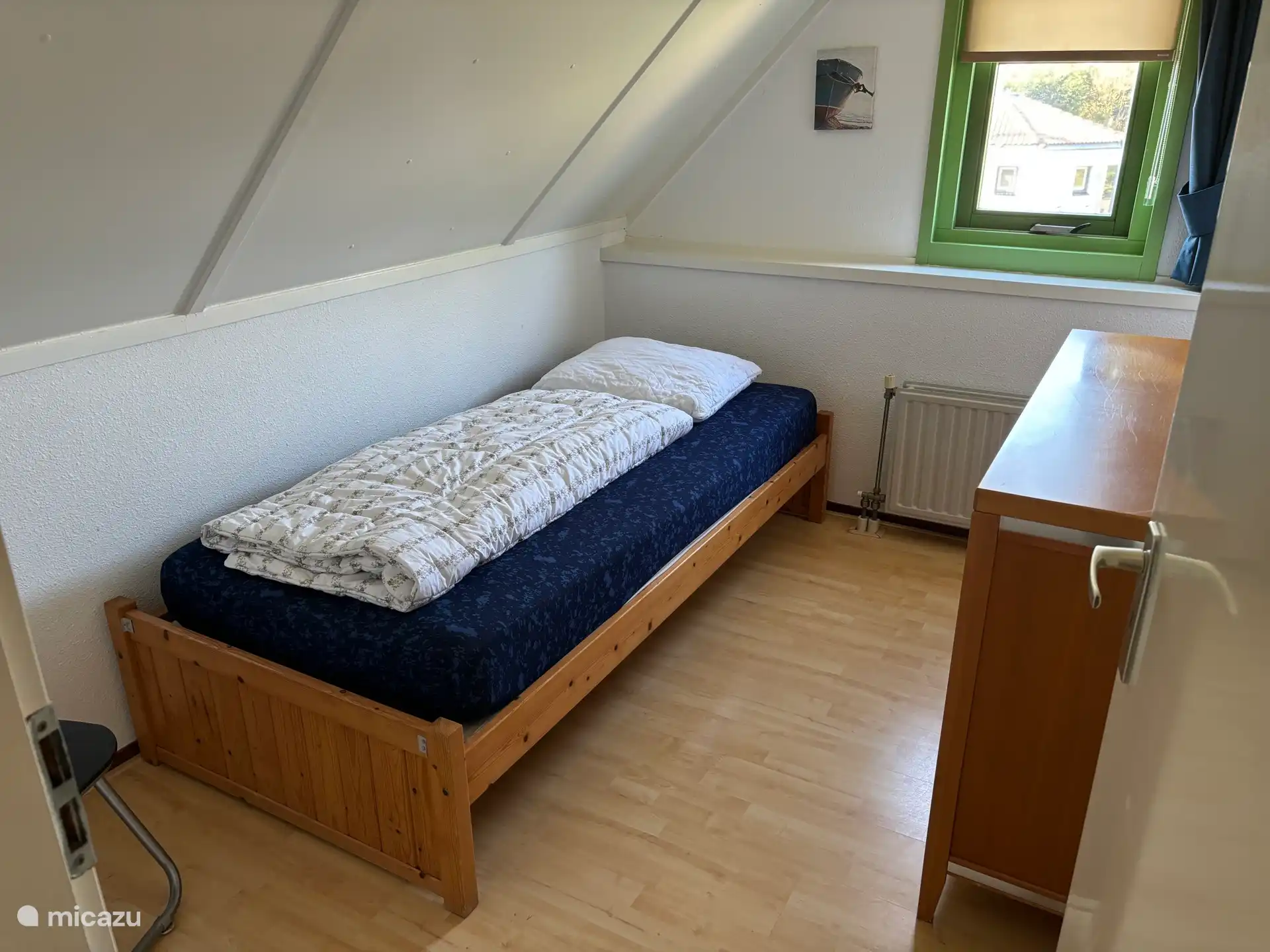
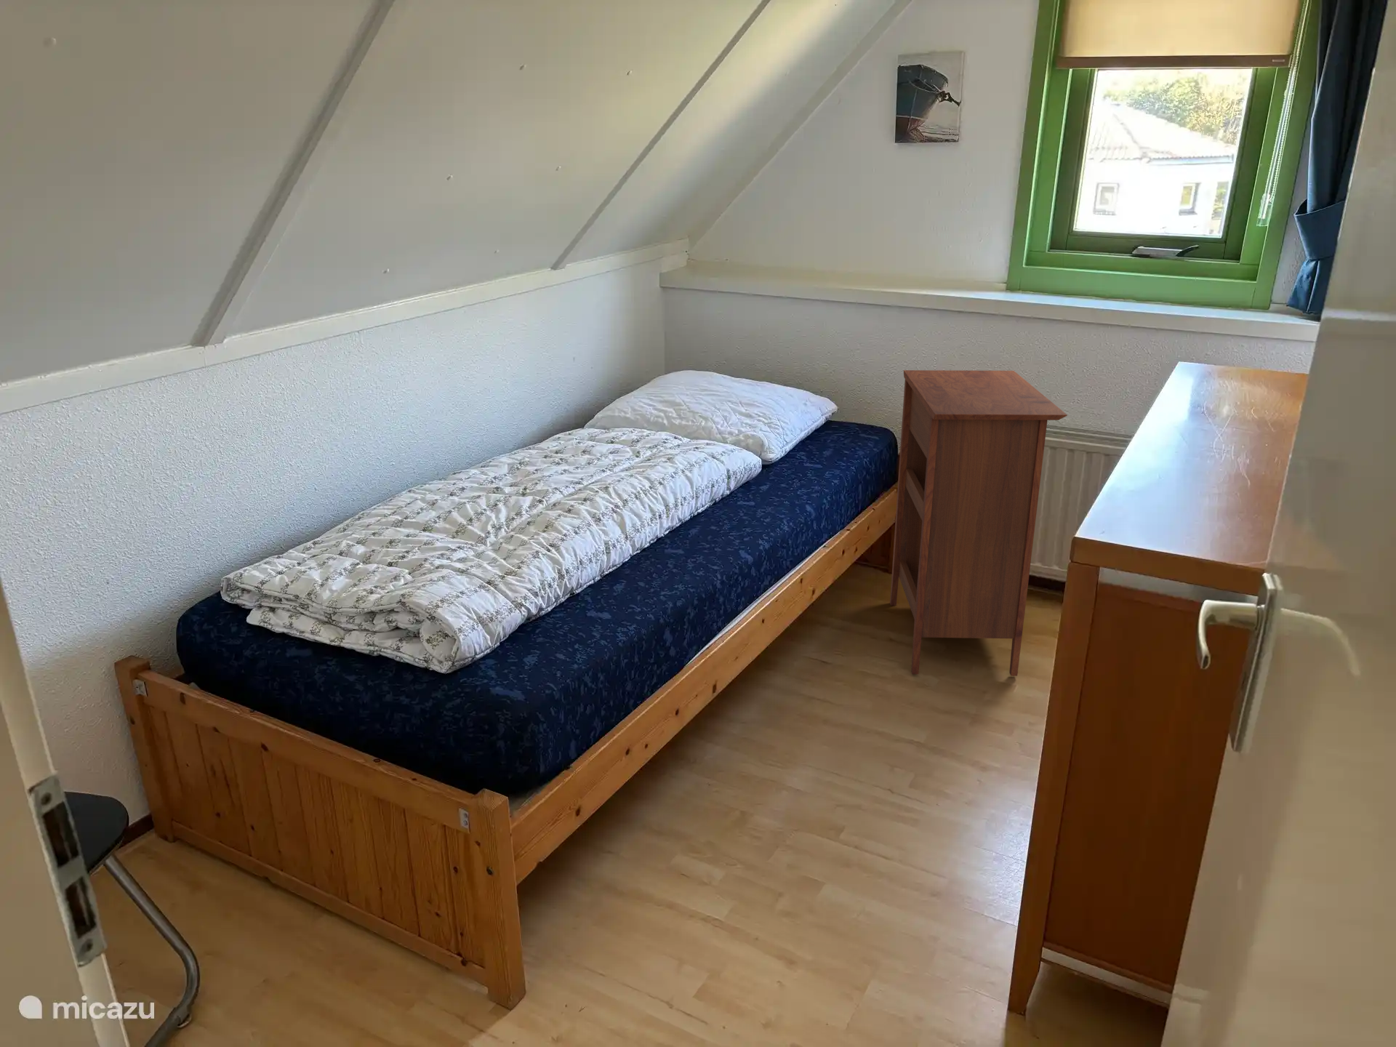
+ nightstand (965, 519)
